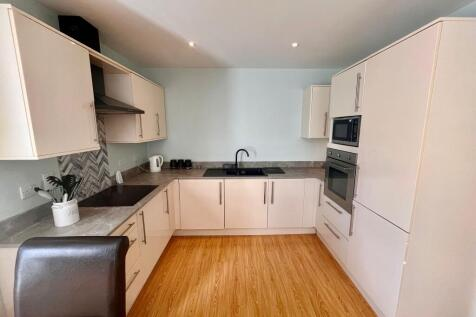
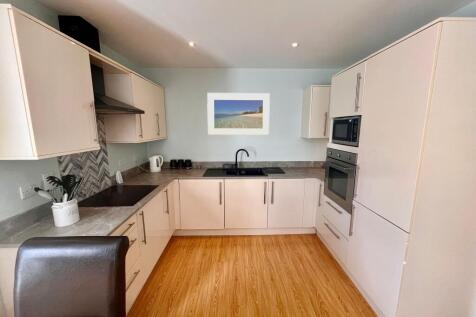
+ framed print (238, 114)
